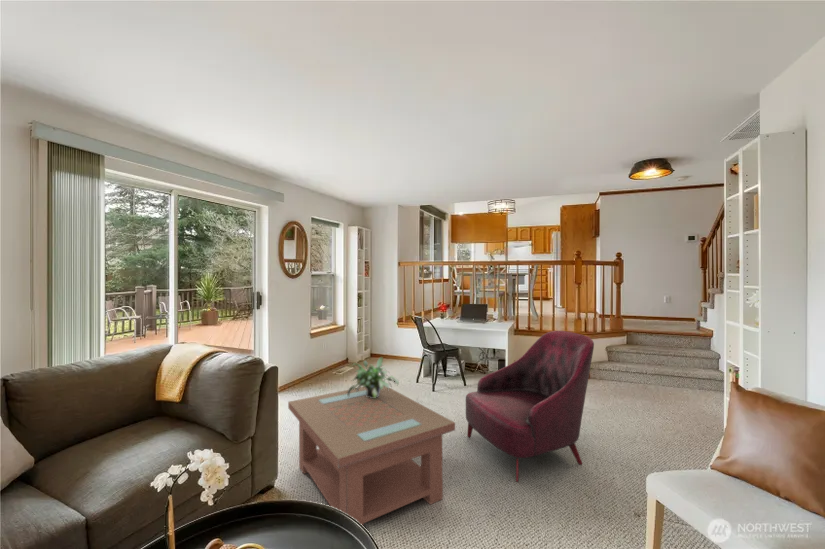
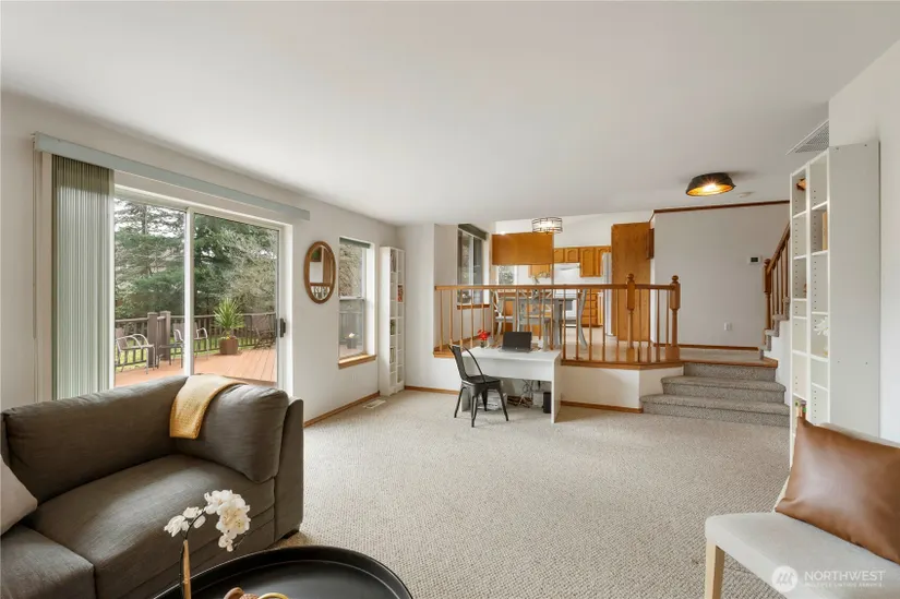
- armchair (530, 392)
- potted plant (375, 377)
- coffee table (365, 446)
